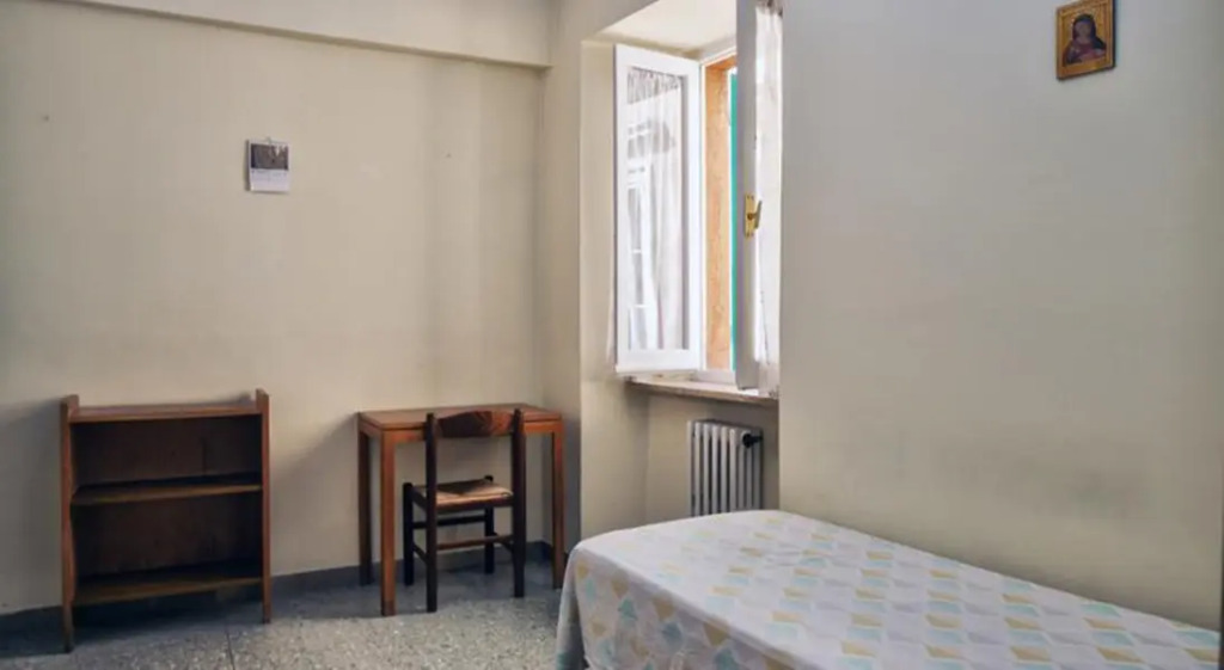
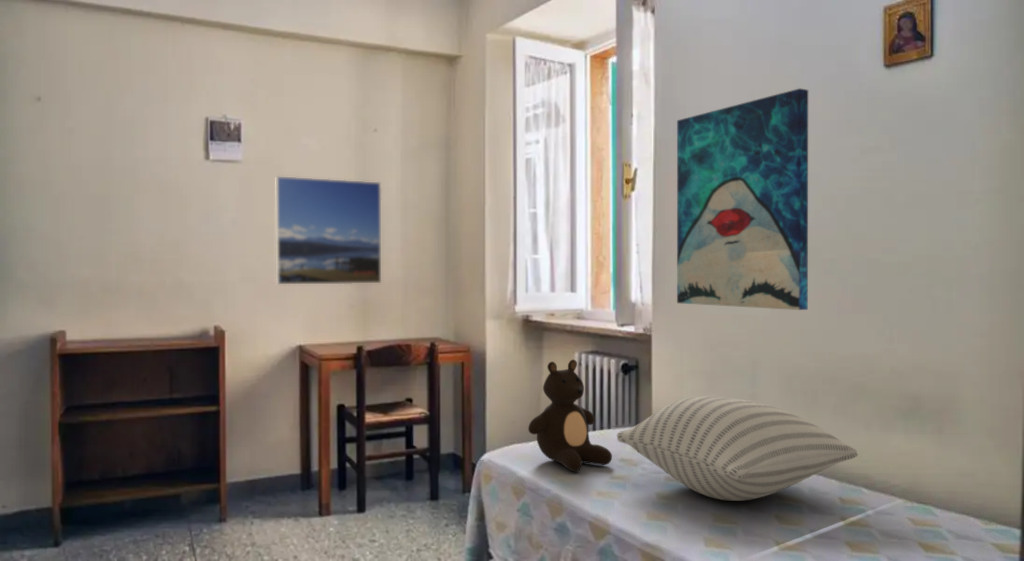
+ teddy bear (572, 412)
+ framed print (330, 231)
+ pillow (731, 444)
+ wall art (736, 206)
